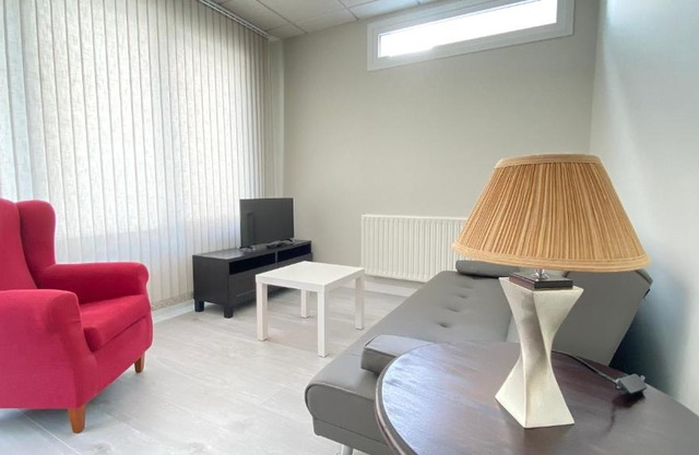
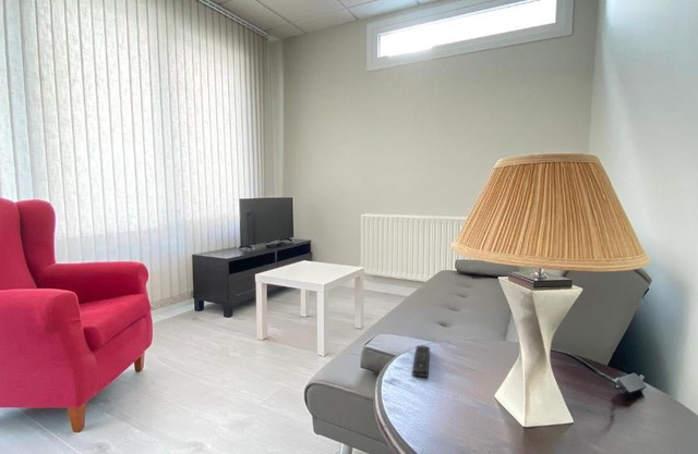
+ remote control (421, 358)
